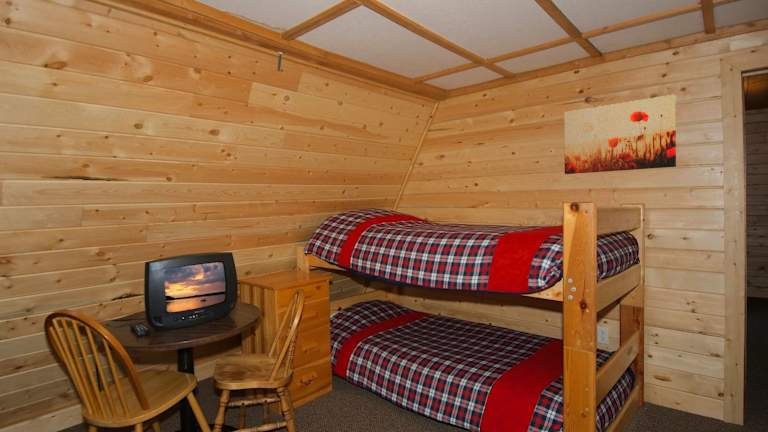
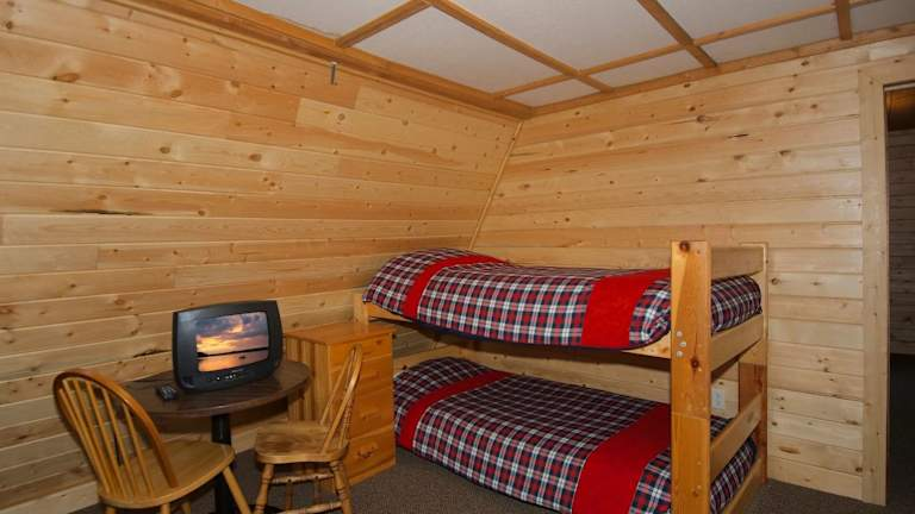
- wall art (616, 137)
